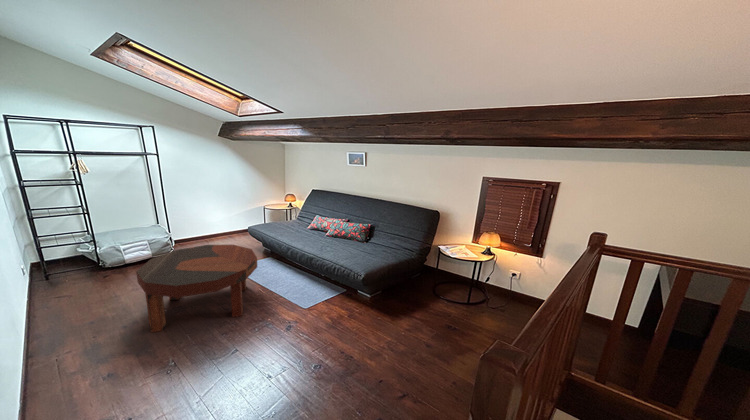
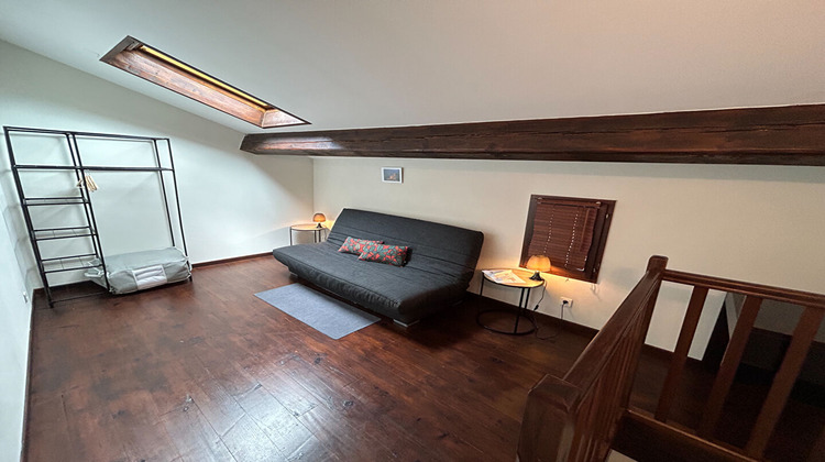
- coffee table (205, 283)
